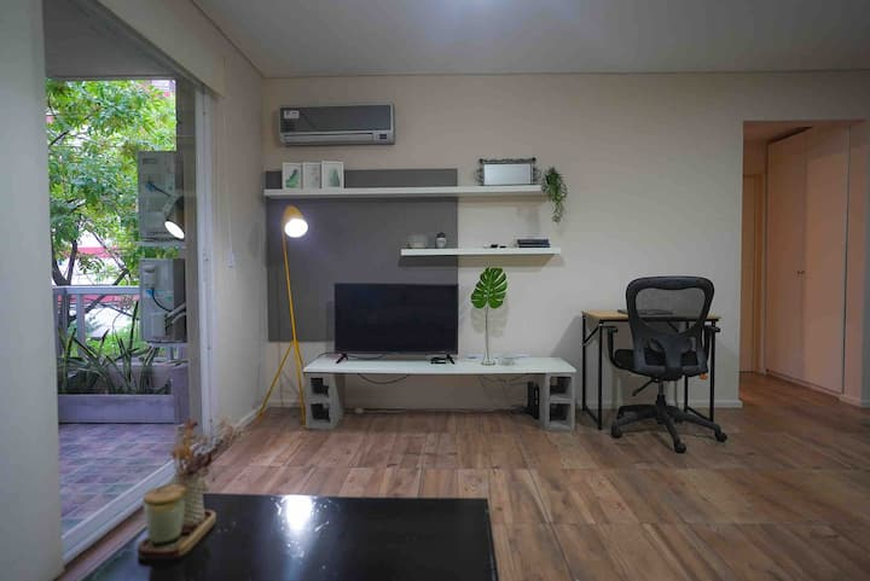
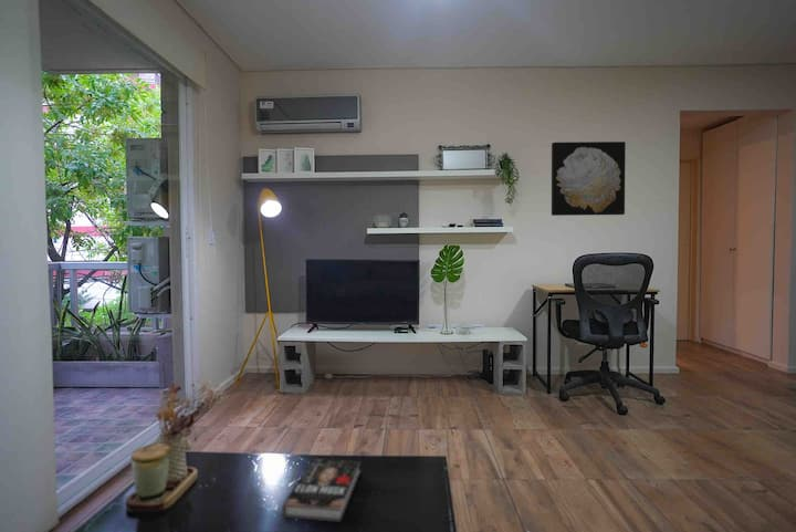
+ book (325, 487)
+ wall art (587, 178)
